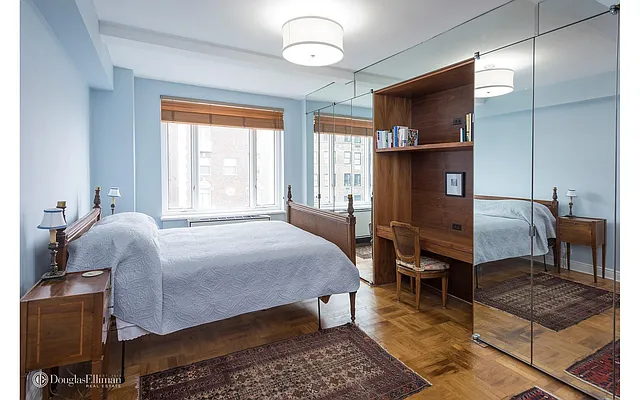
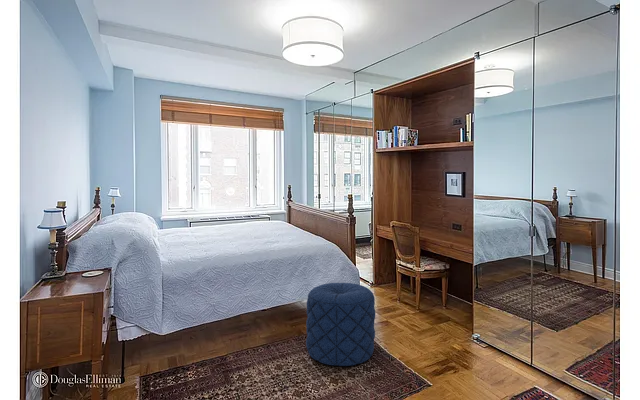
+ pouf (340, 319)
